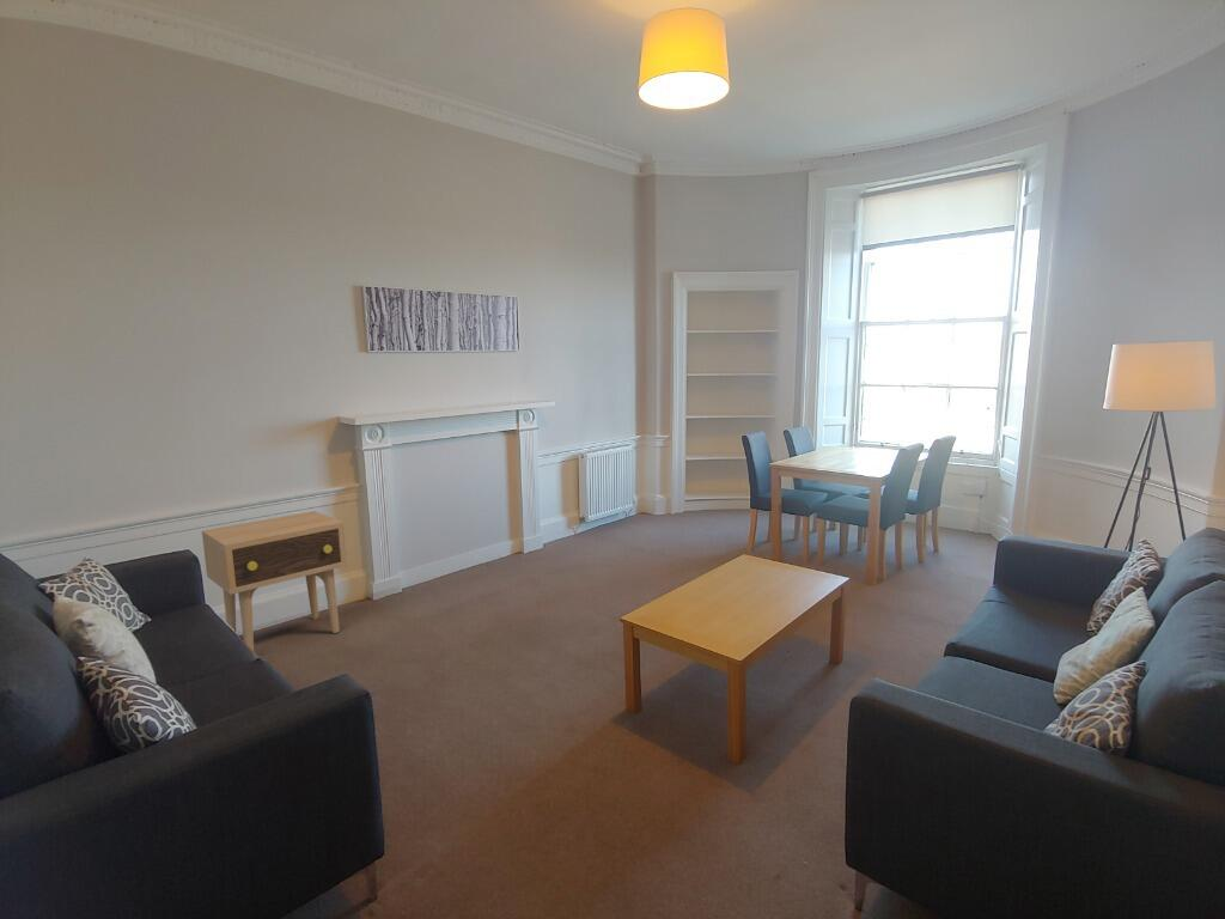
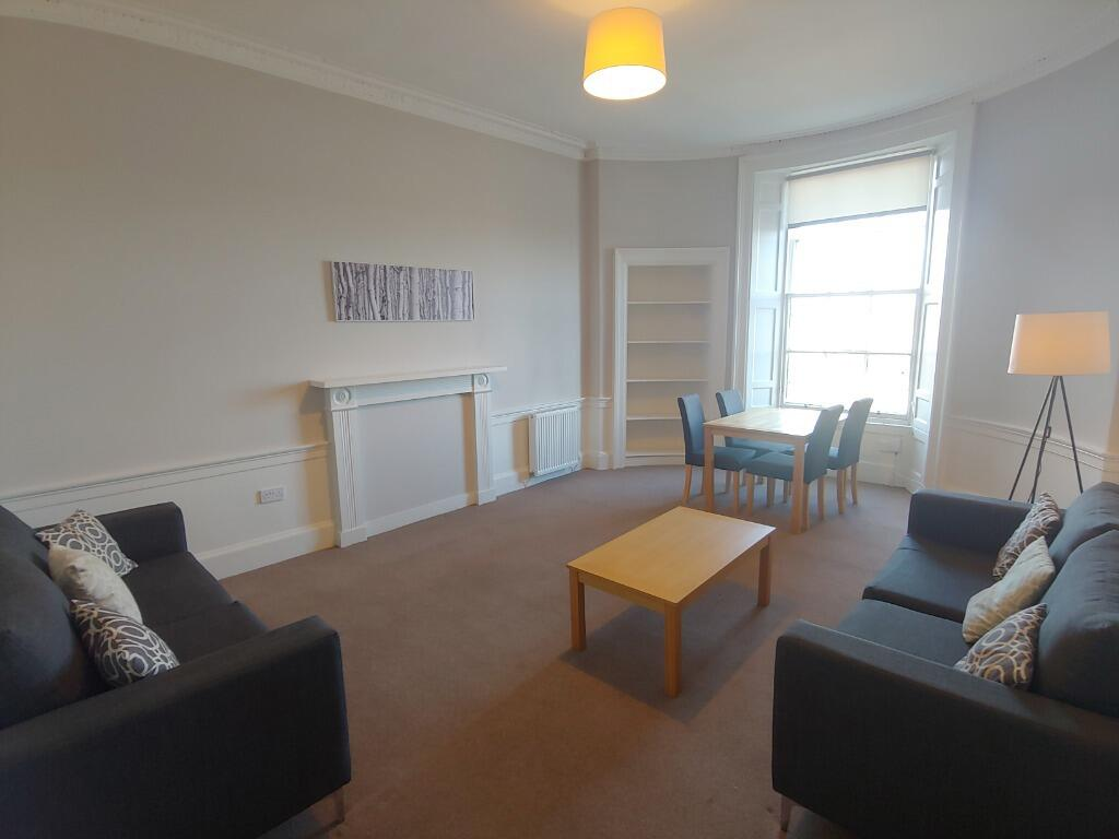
- side table (279, 582)
